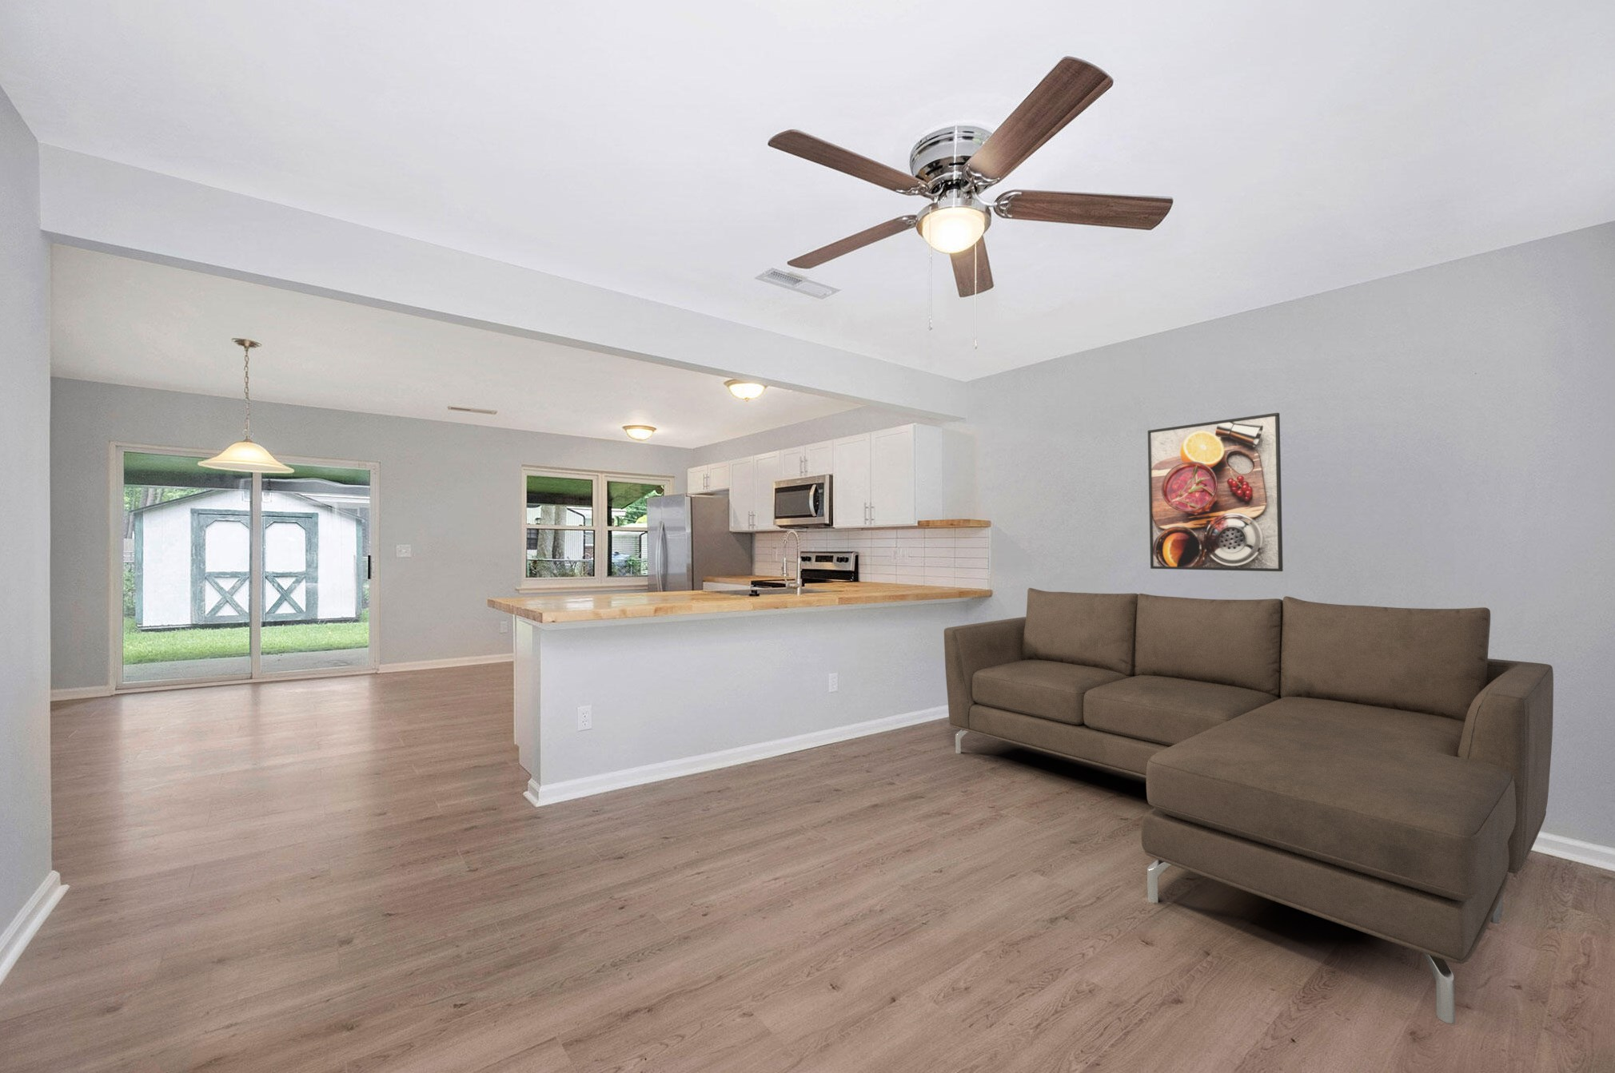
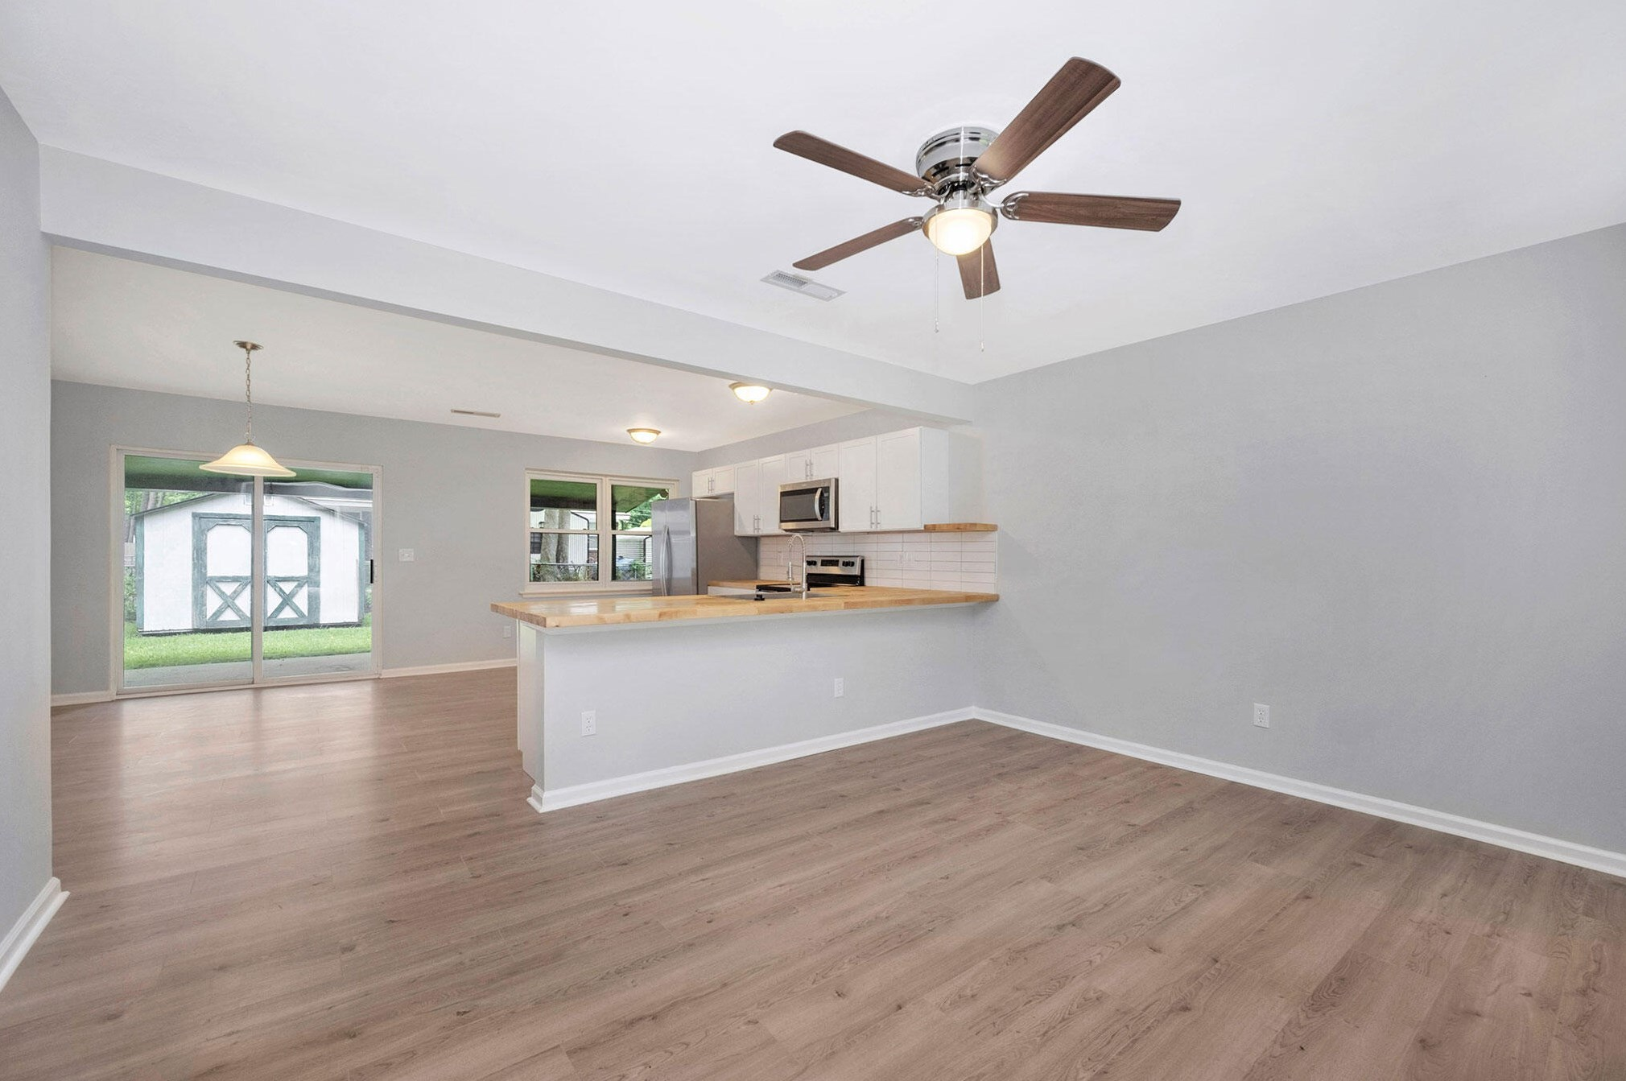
- sofa (1150, 705)
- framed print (1210, 496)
